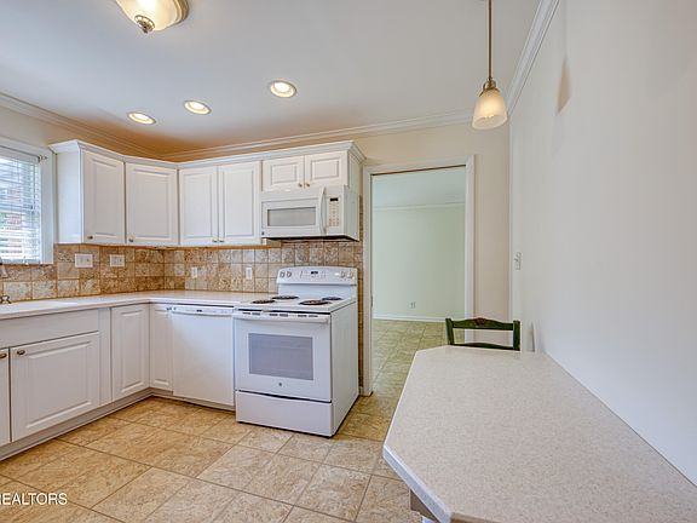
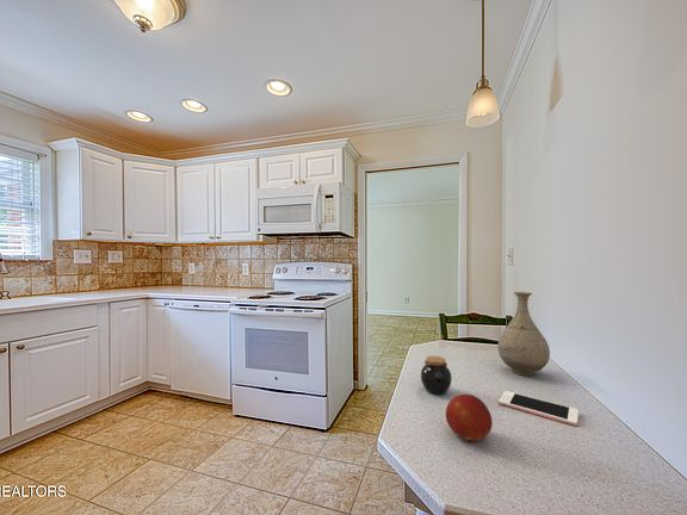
+ vase (522, 331)
+ cell phone (537, 407)
+ fruit (468, 415)
+ jar (435, 374)
